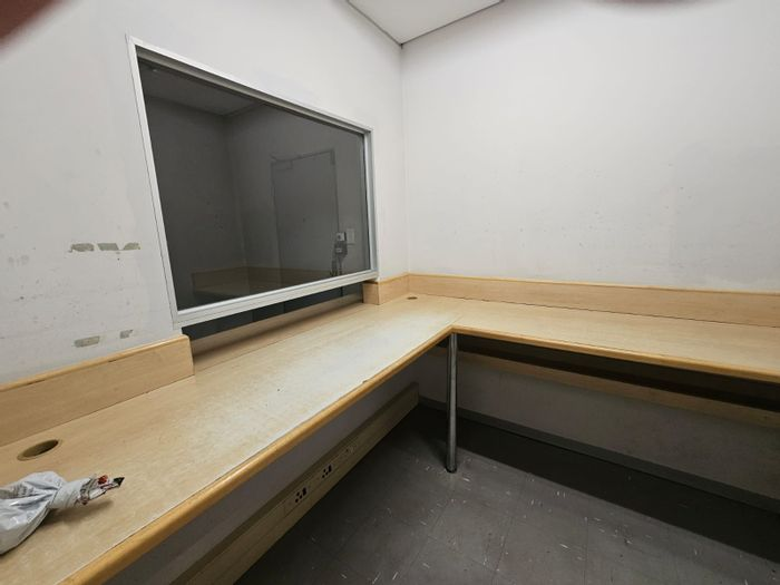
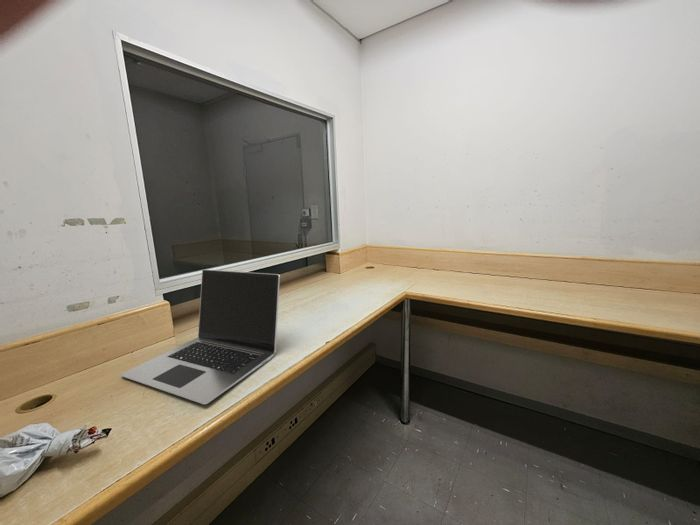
+ laptop (204, 322)
